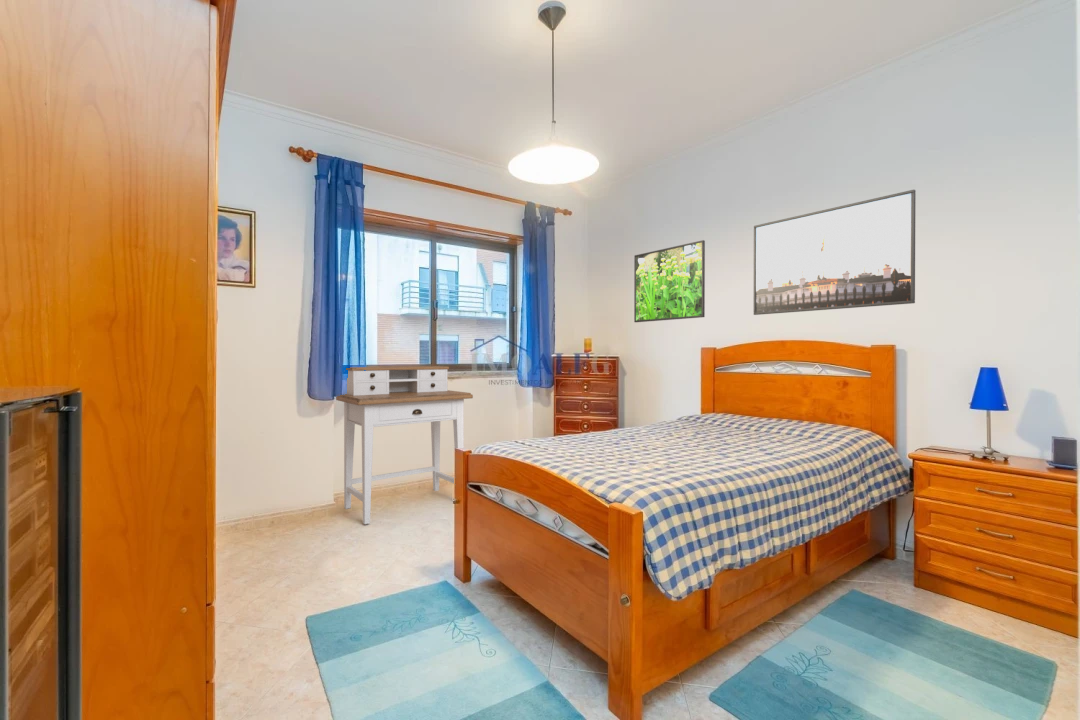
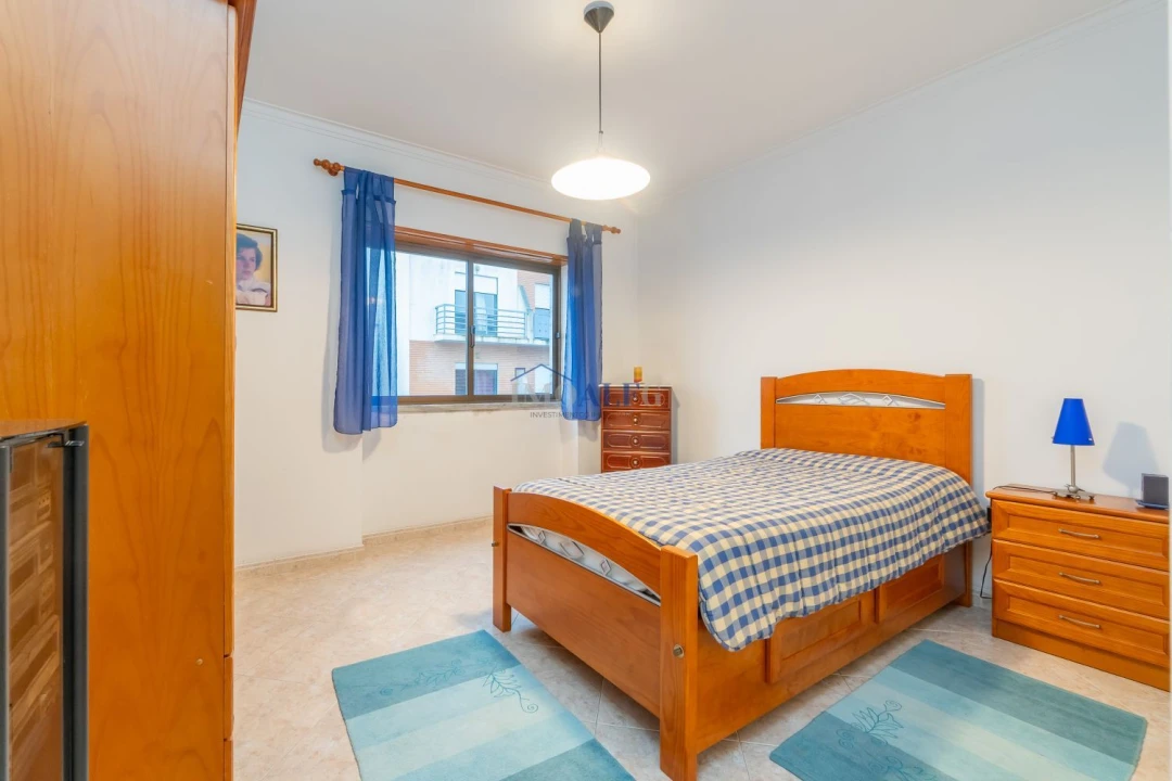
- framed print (667, 284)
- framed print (824, 259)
- desk (401, 424)
